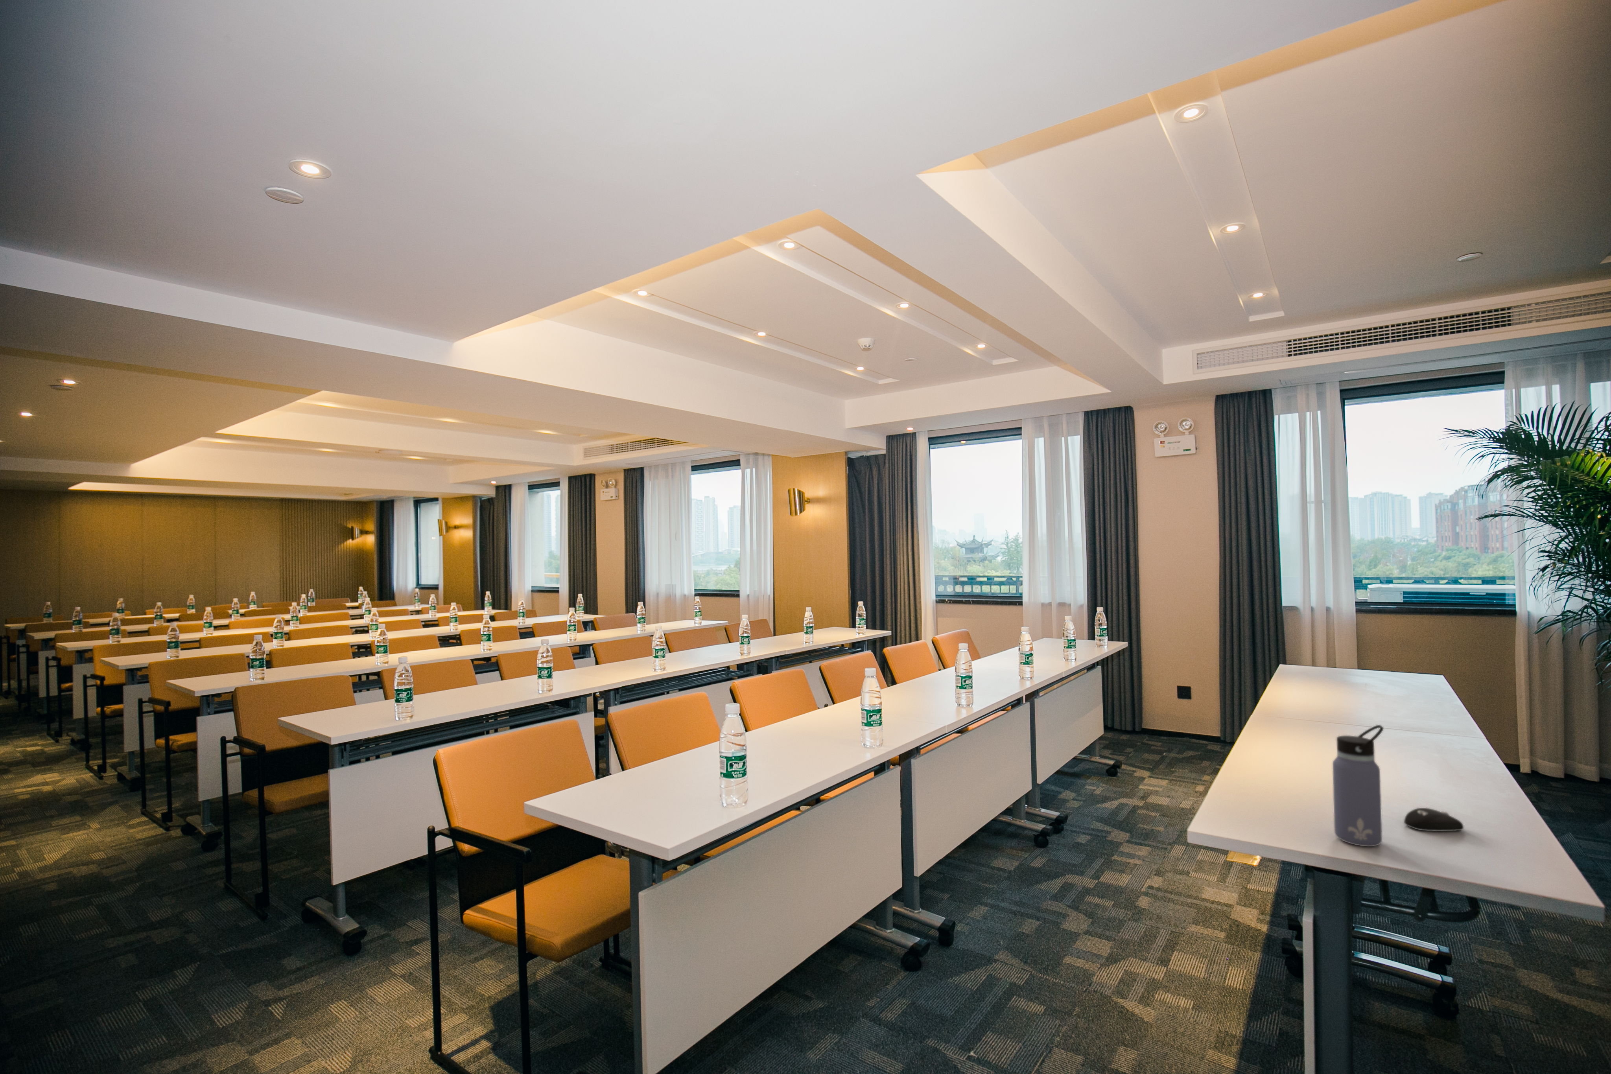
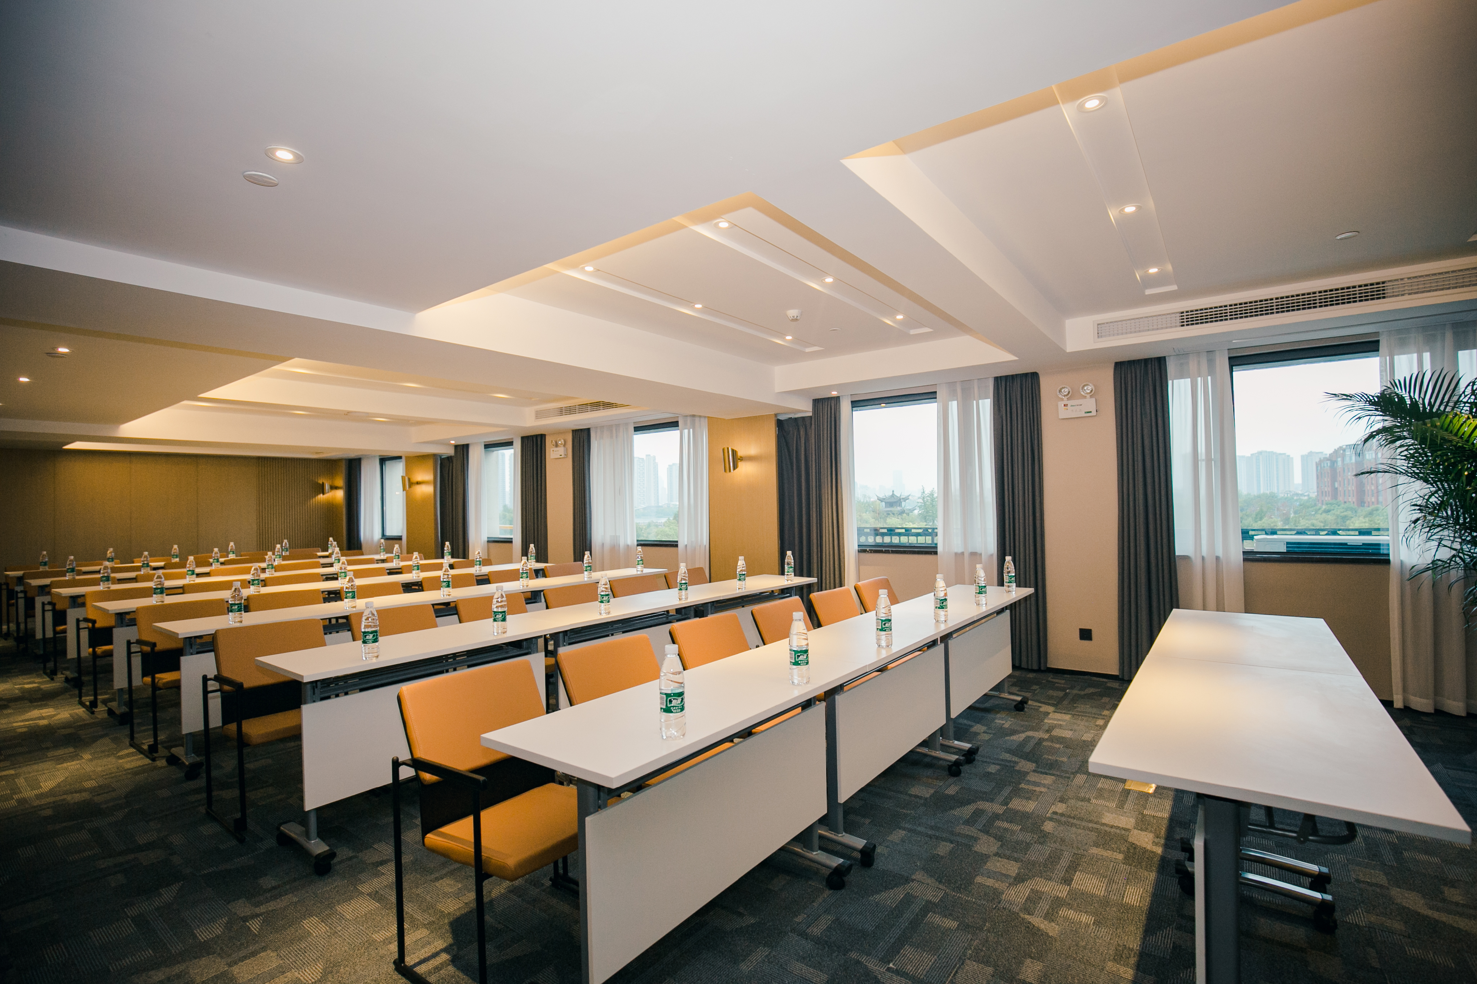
- computer mouse (1431, 819)
- water bottle (1358, 782)
